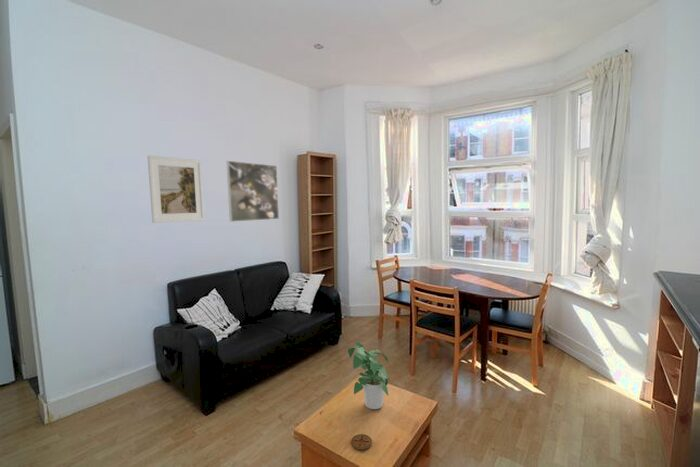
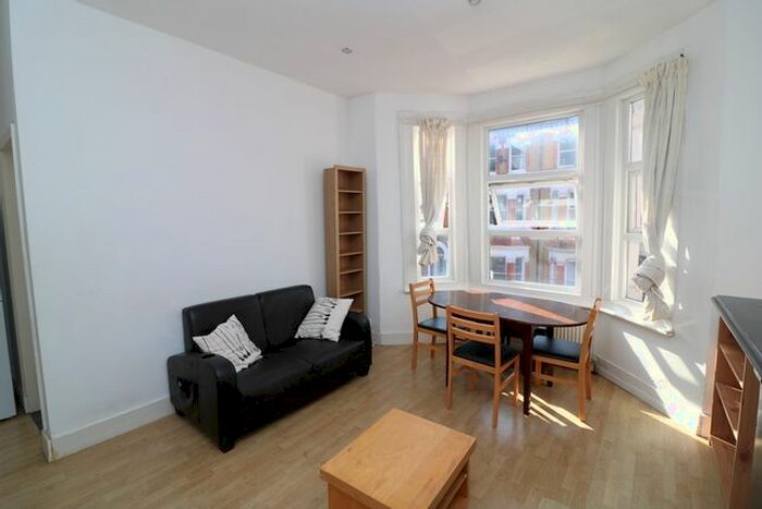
- potted plant (368, 376)
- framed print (254, 192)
- coaster (361, 441)
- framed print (178, 190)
